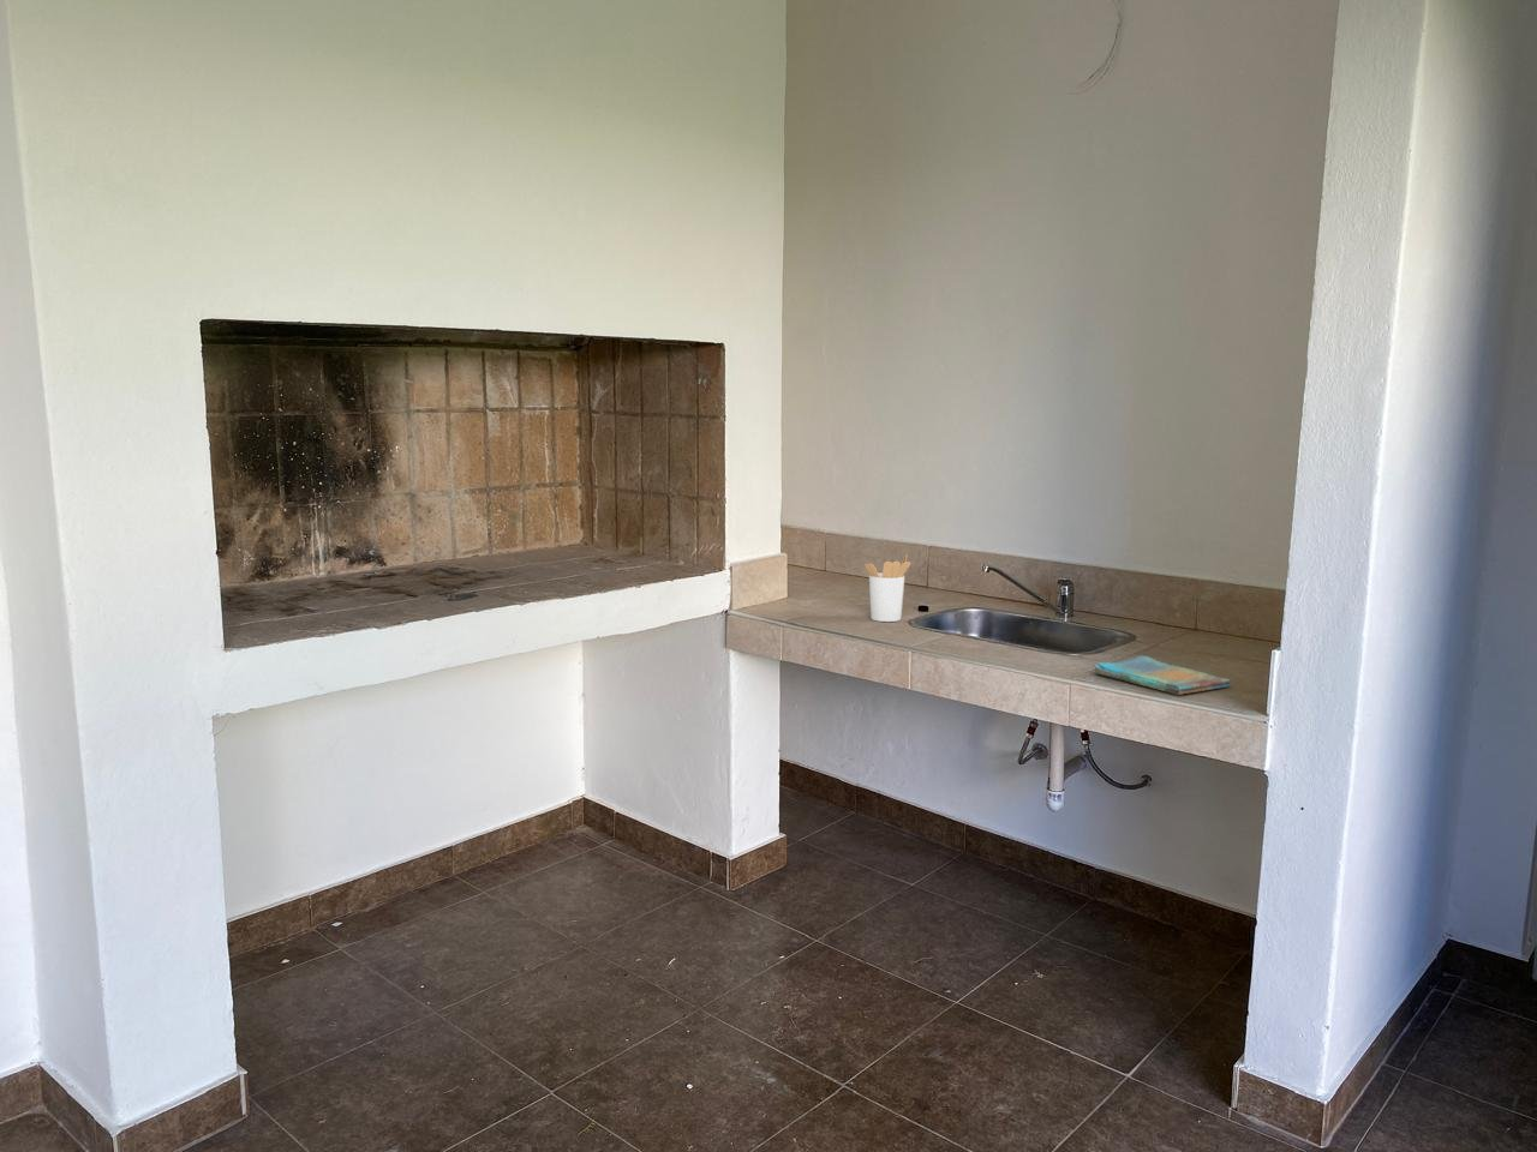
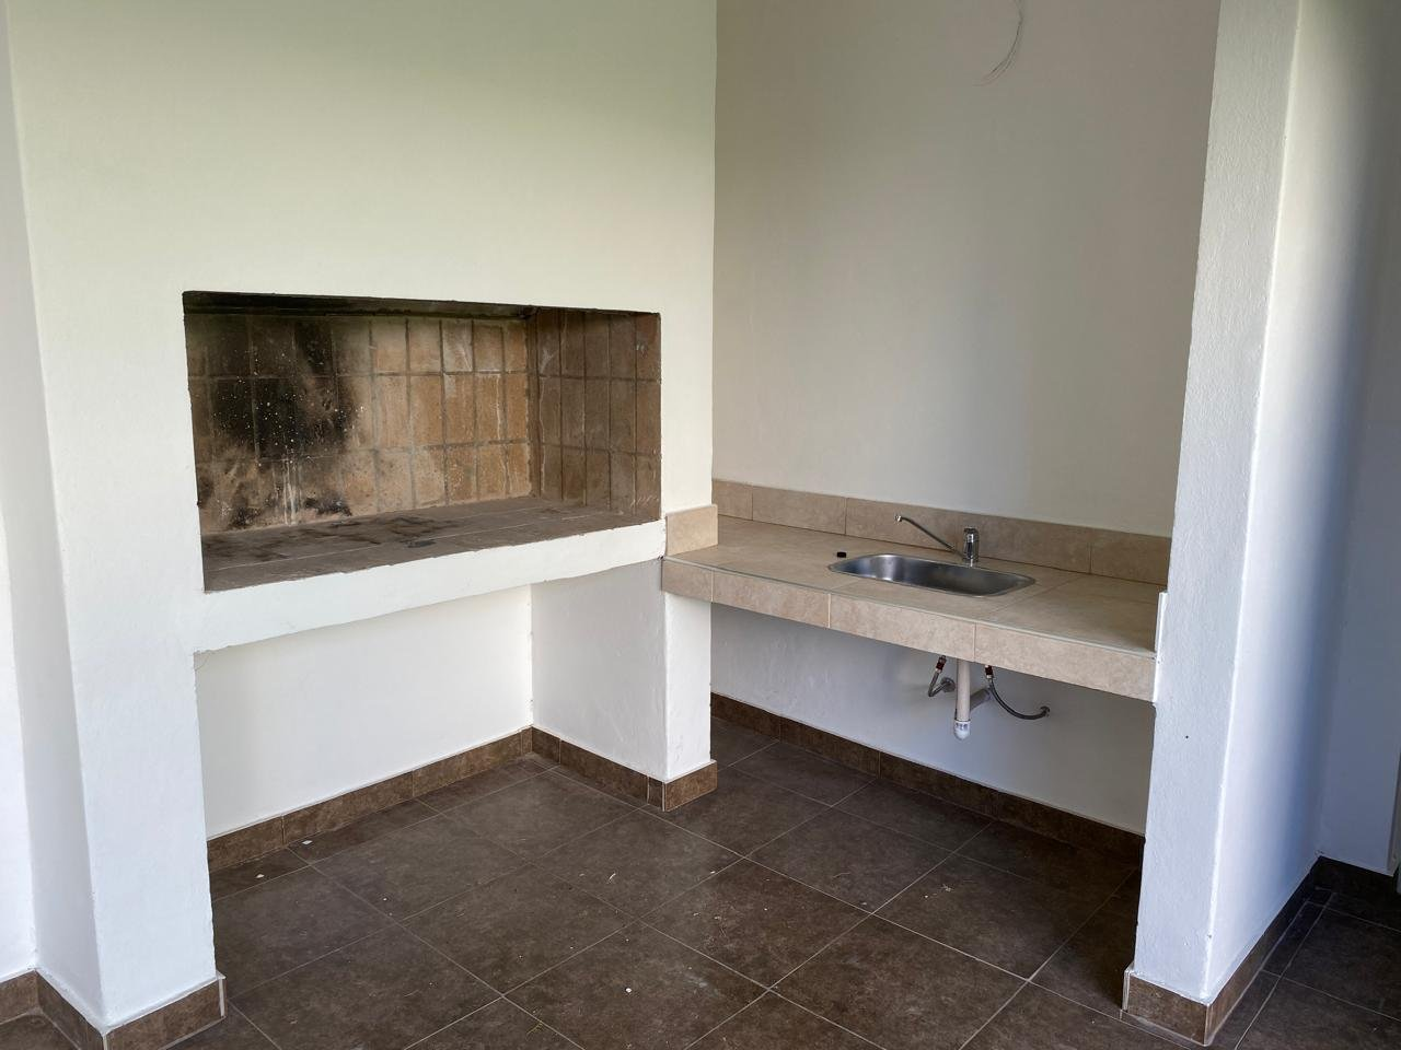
- utensil holder (890, 588)
- dish towel (1159, 674)
